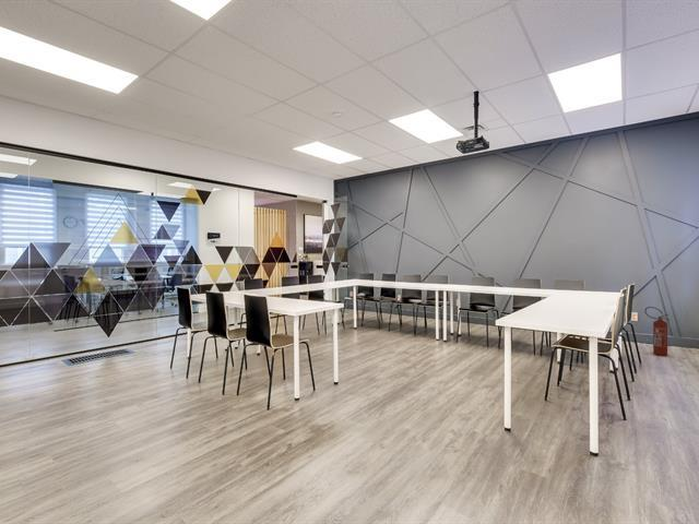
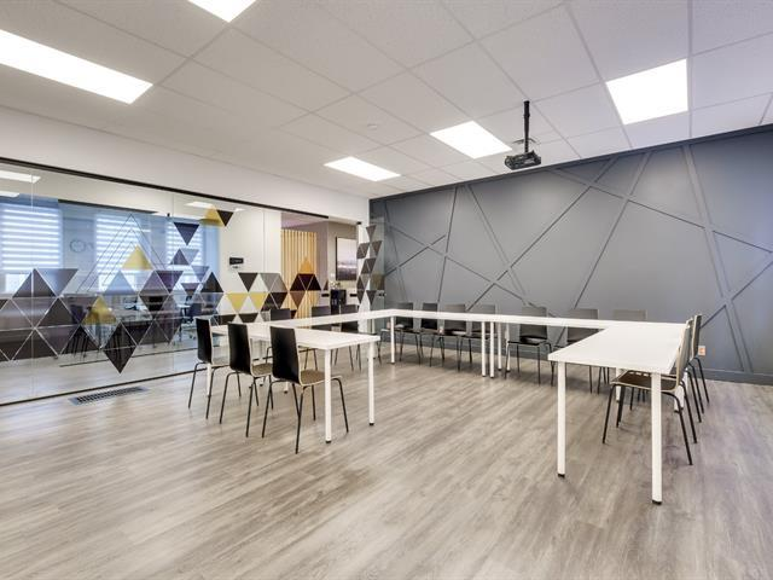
- fire extinguisher (656, 330)
